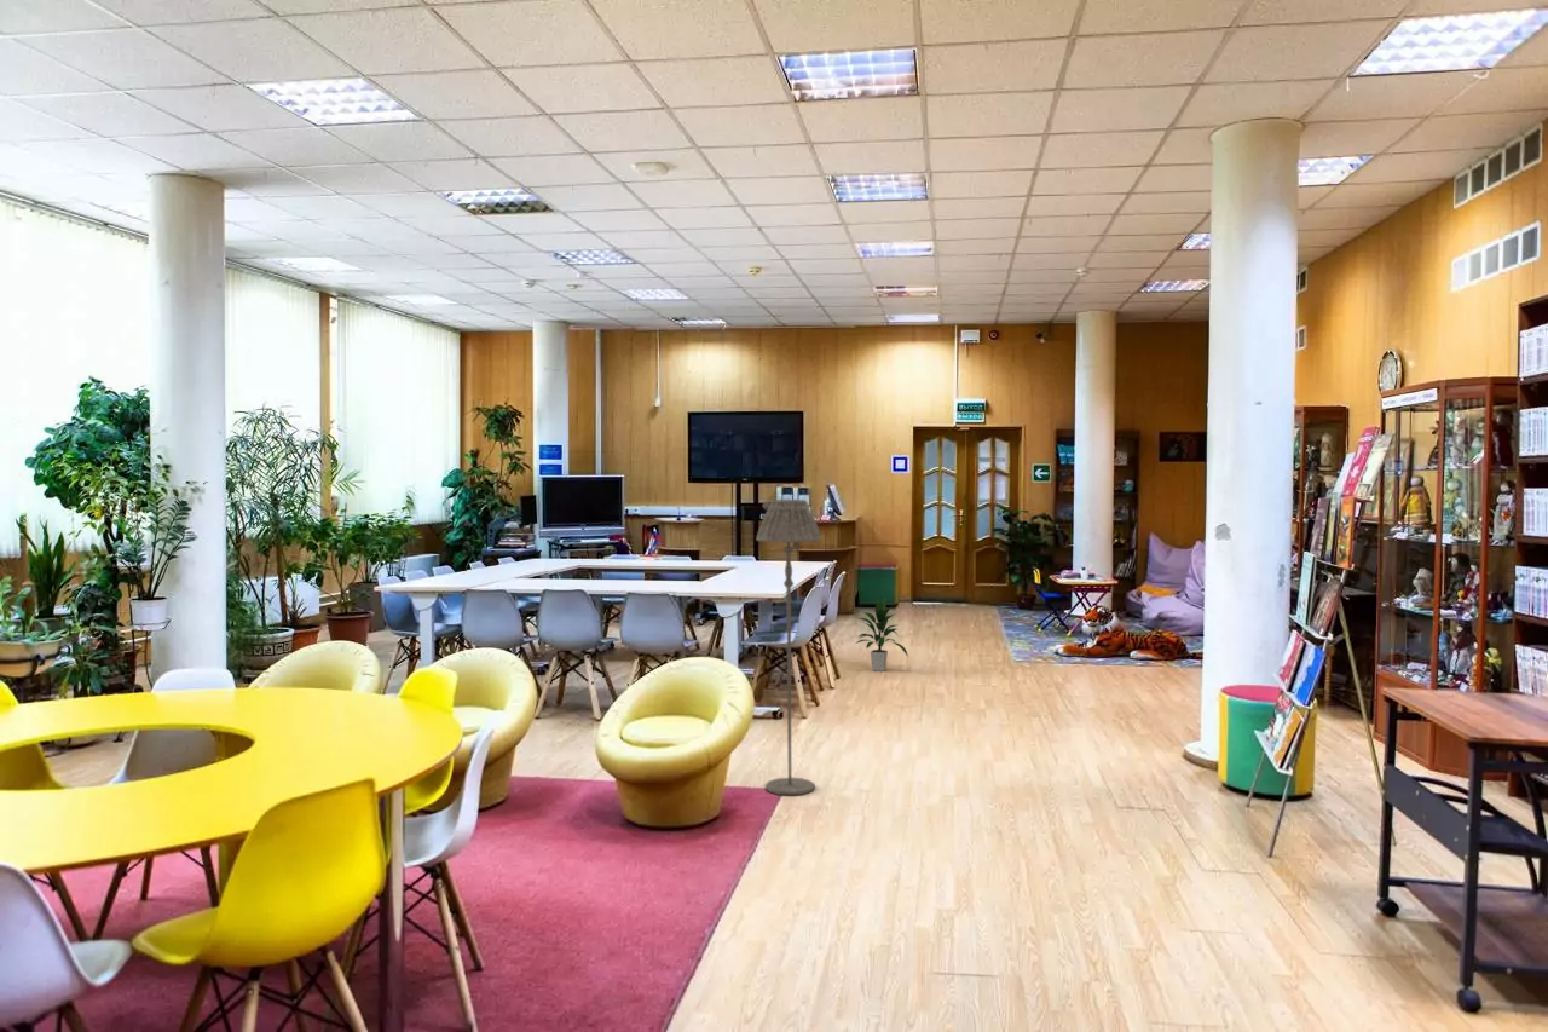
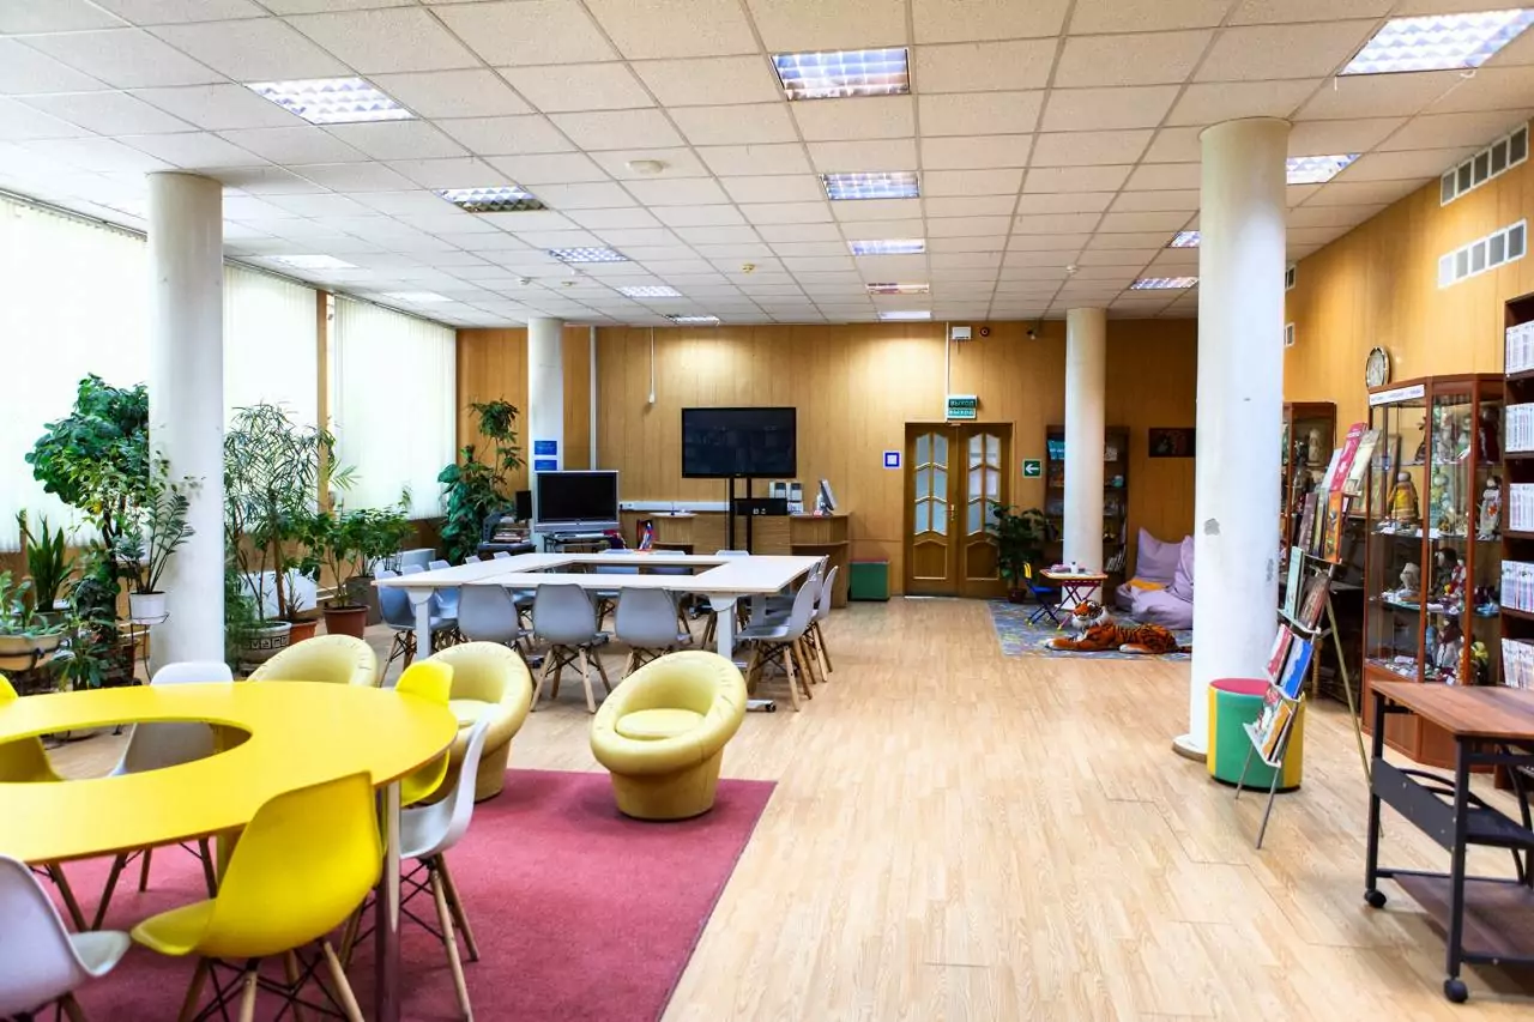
- indoor plant (879, 634)
- floor lamp (789, 644)
